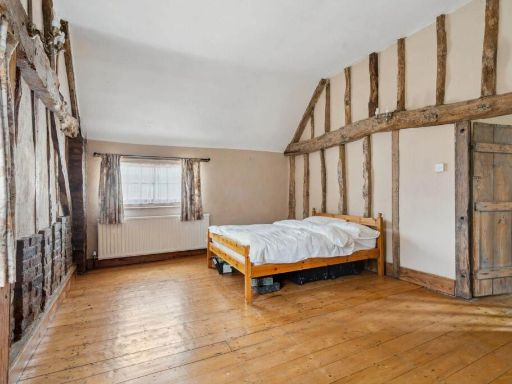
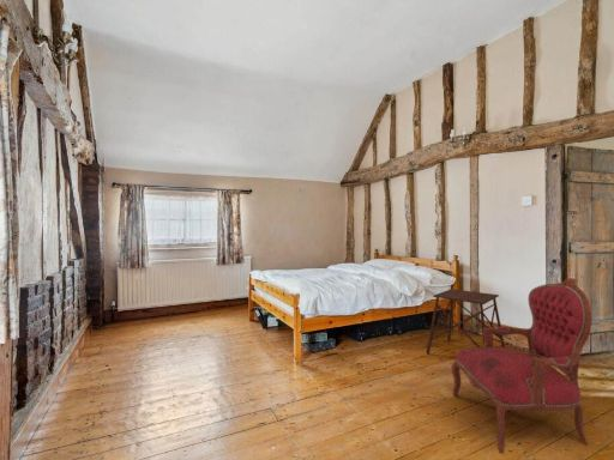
+ side table (463, 322)
+ armchair (519, 351)
